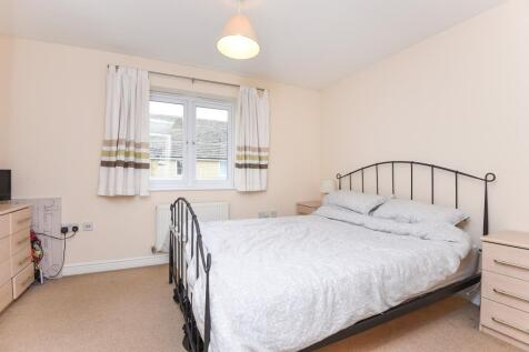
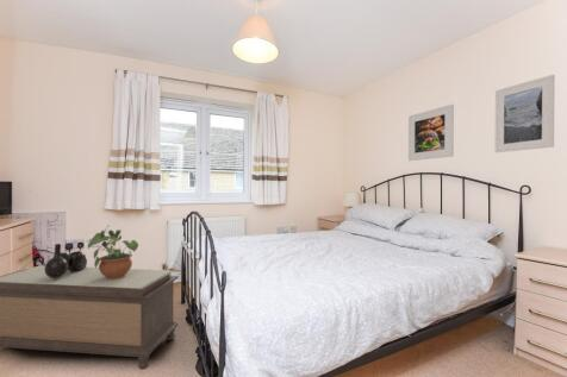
+ bench (83, 310)
+ decorative vase (68, 258)
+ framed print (429, 134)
+ potted plant (111, 250)
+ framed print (522, 117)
